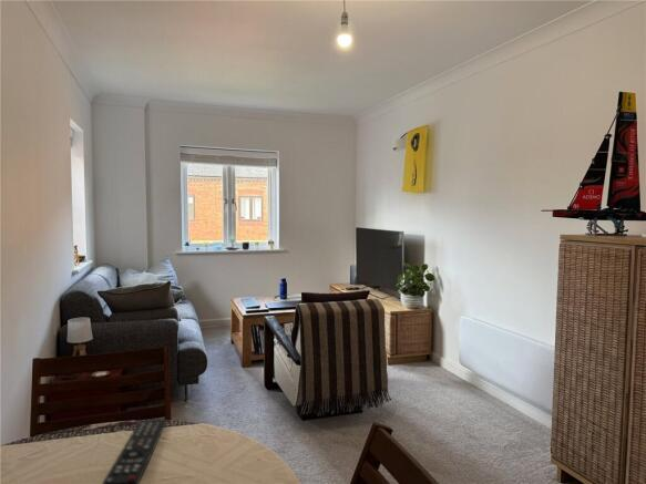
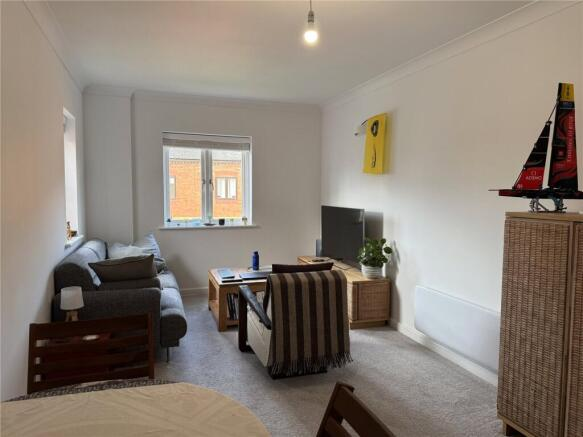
- remote control (137, 450)
